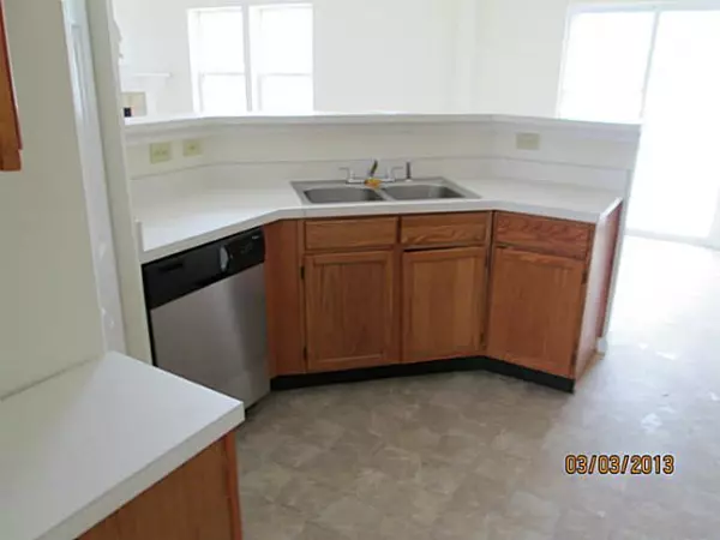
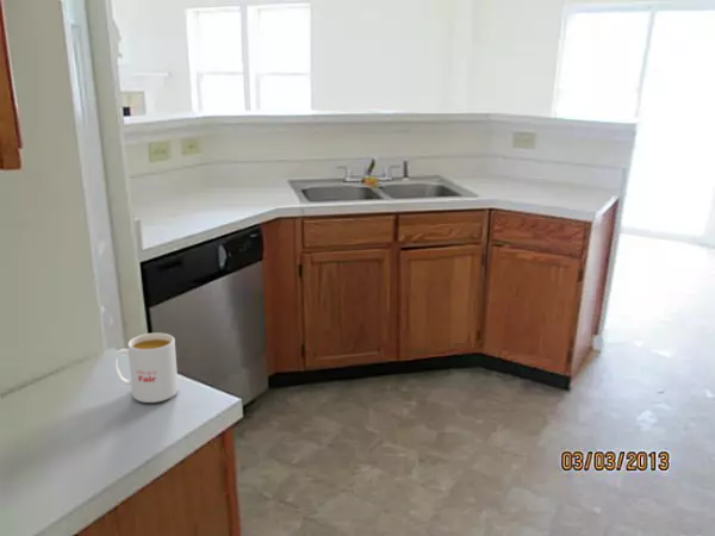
+ mug (144, 367)
